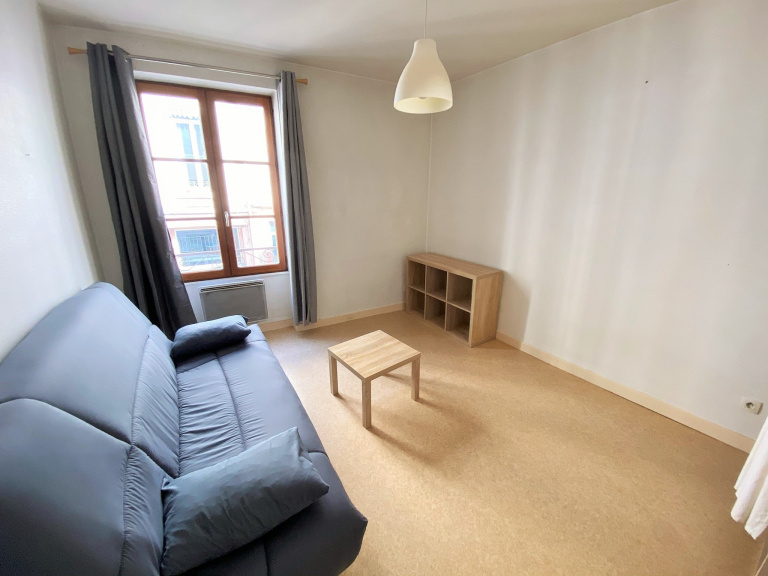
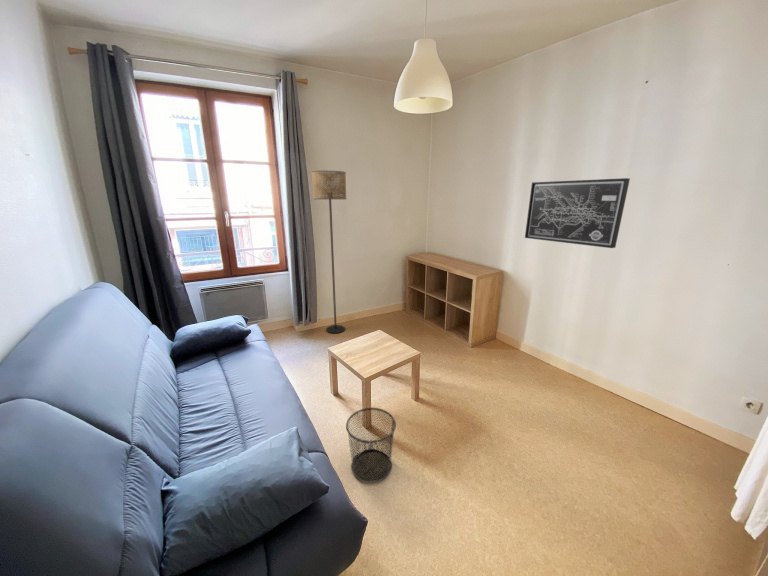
+ floor lamp (332, 256)
+ wall art (570, 212)
+ waste bin (371, 444)
